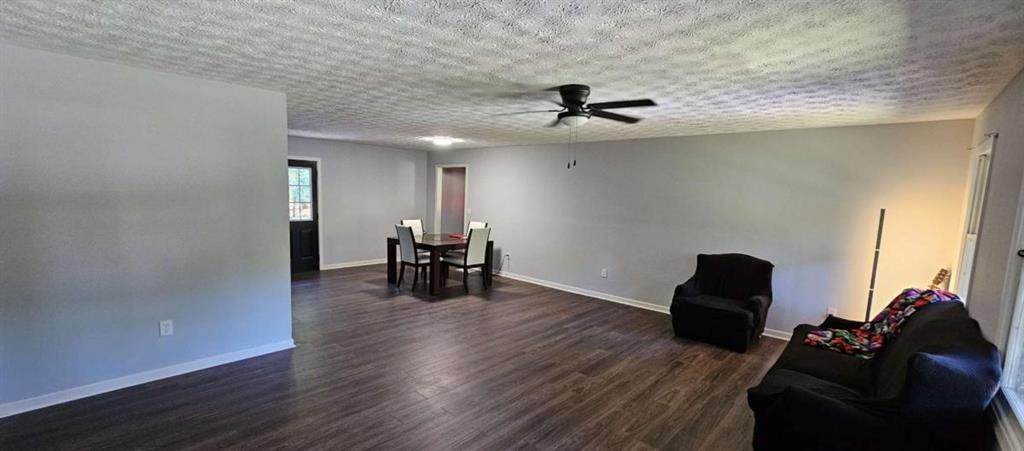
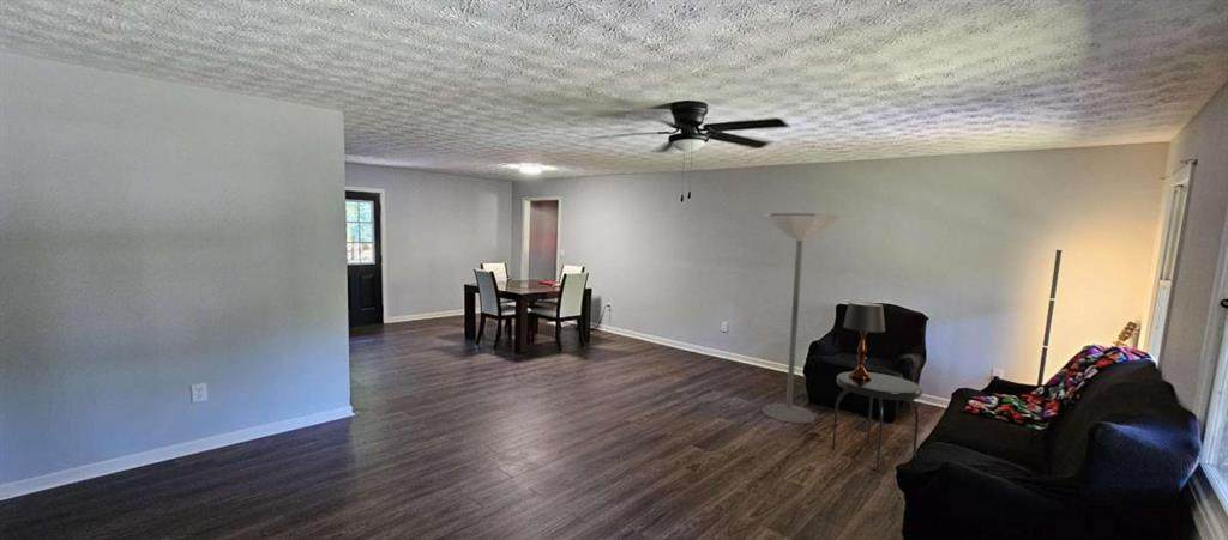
+ floor lamp (794, 315)
+ table lamp (862, 340)
+ side table (871, 415)
